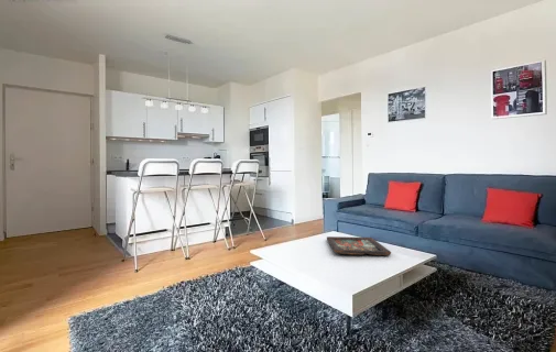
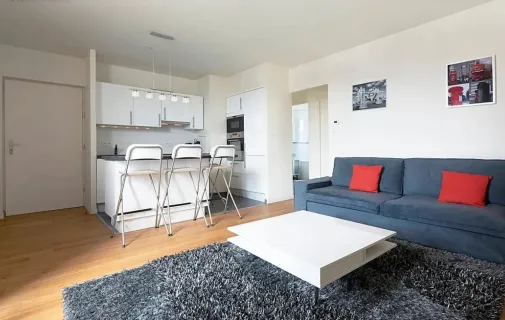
- decorative tray (355, 244)
